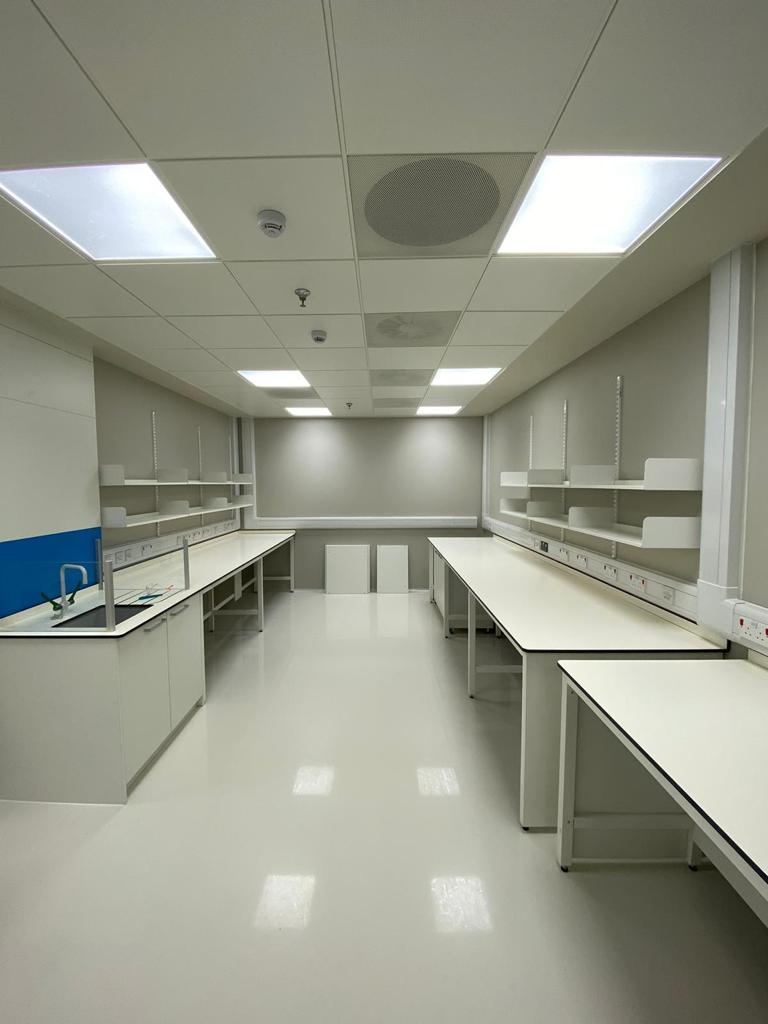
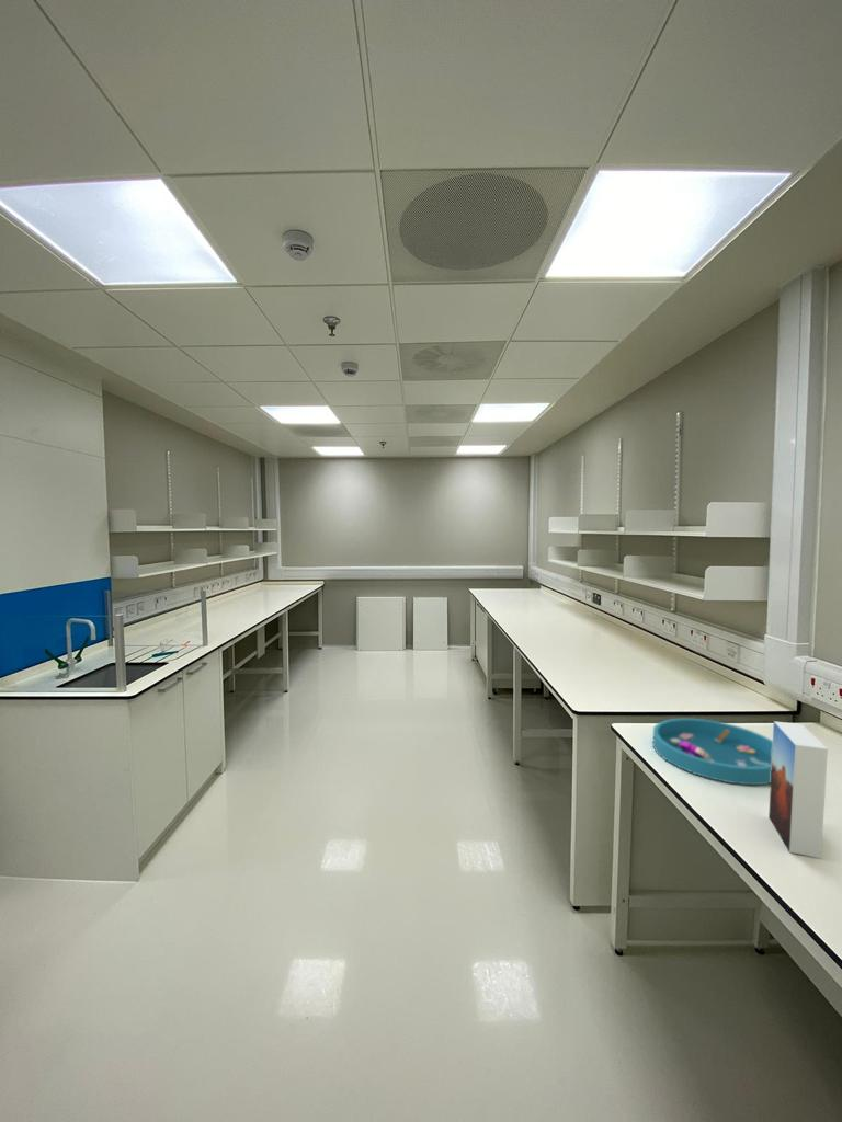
+ storage tray (715, 744)
+ book (796, 786)
